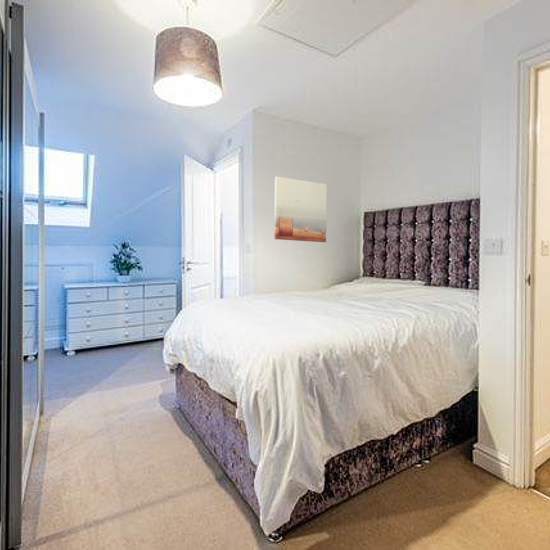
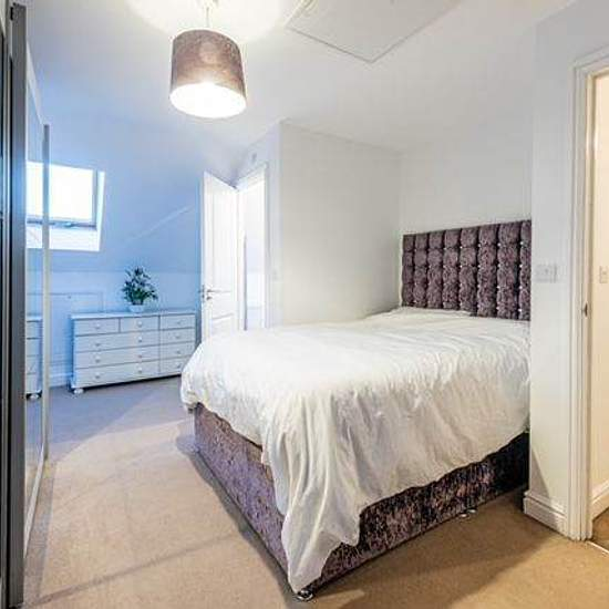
- wall art (301, 210)
